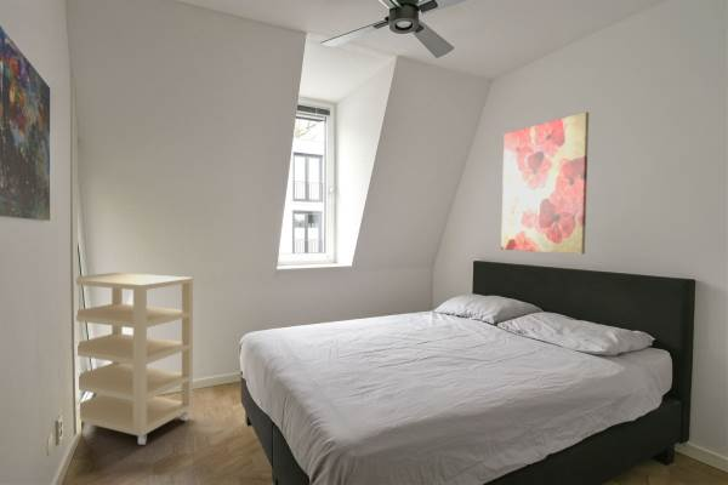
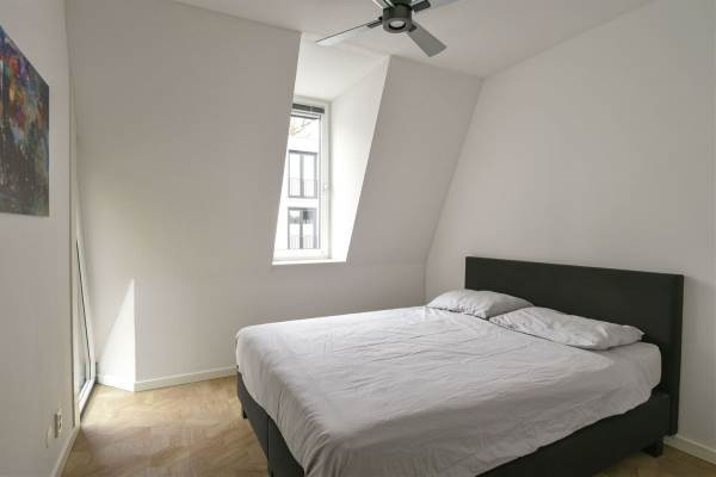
- wall art (540, 188)
- shelving unit (126, 350)
